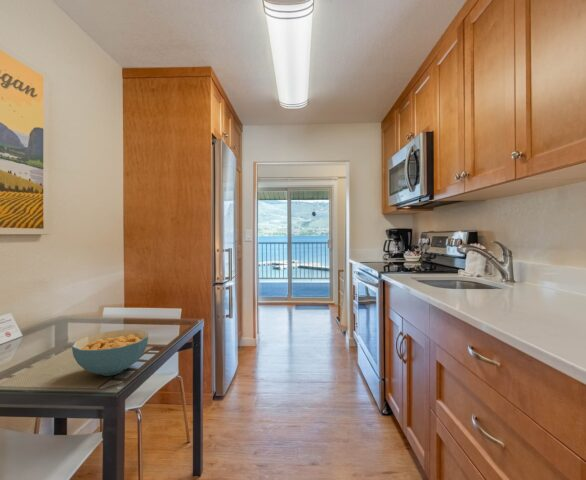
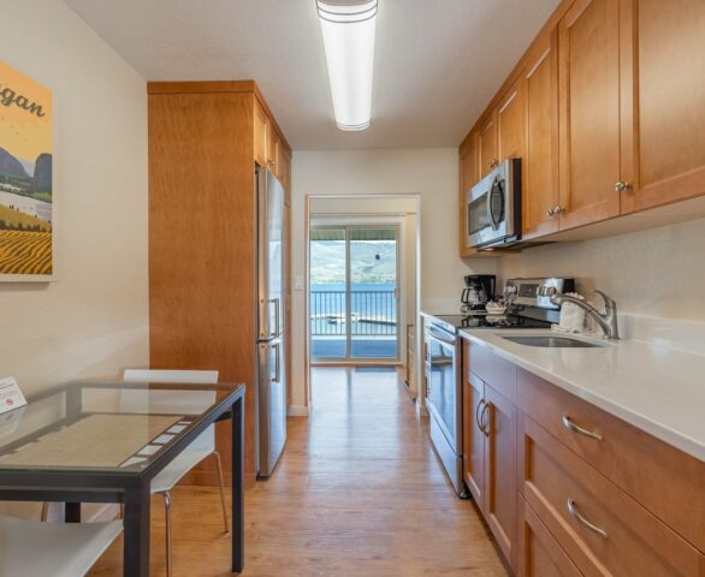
- cereal bowl (112, 355)
